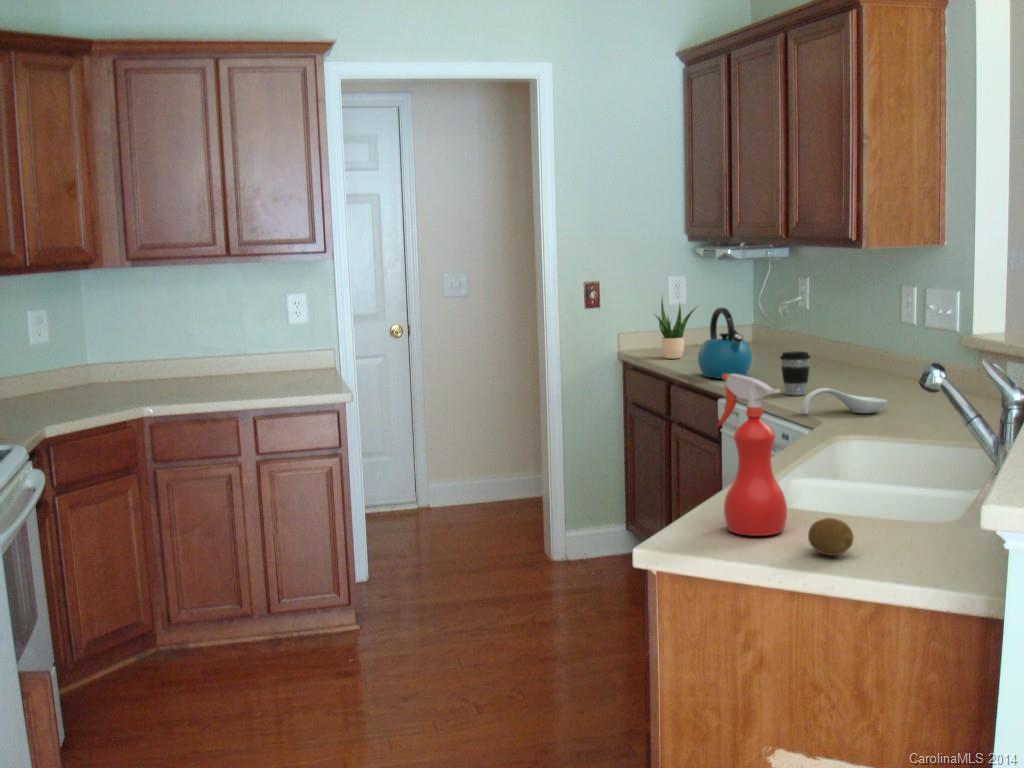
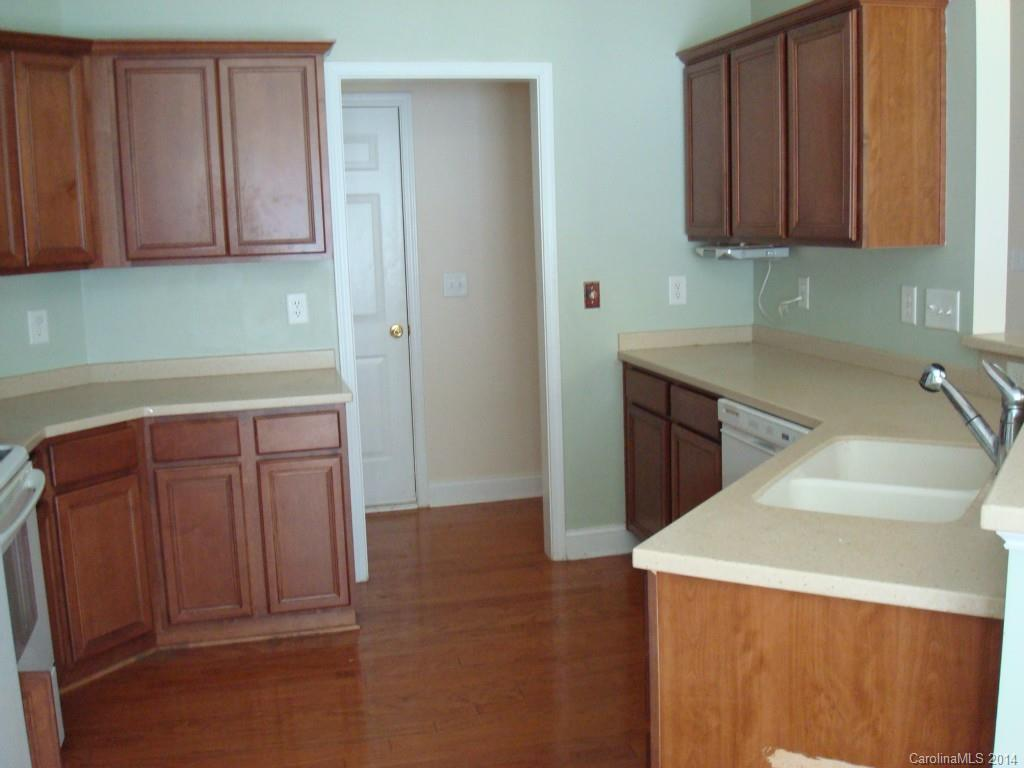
- spray bottle (748, 452)
- fruit (830, 536)
- spoon rest (844, 400)
- potted plant (673, 327)
- kettle (725, 342)
- coffee cup (795, 373)
